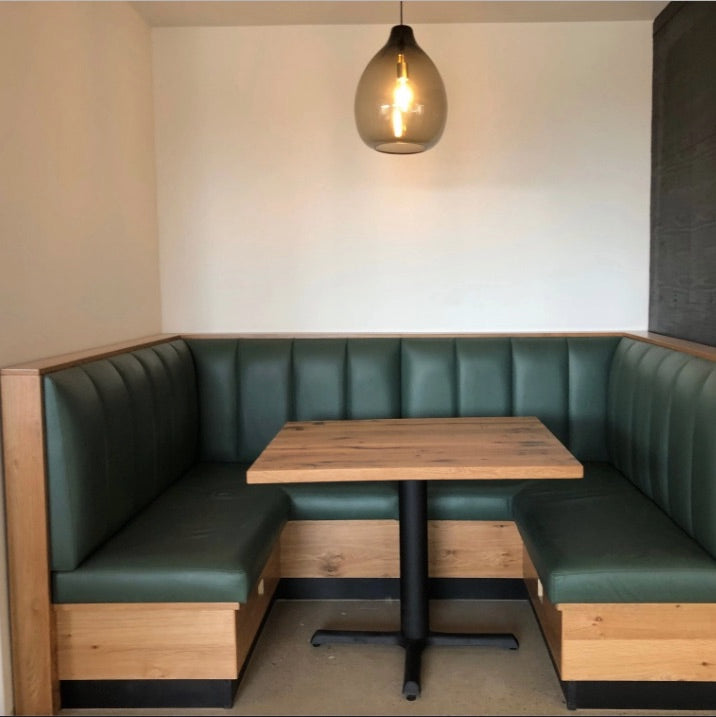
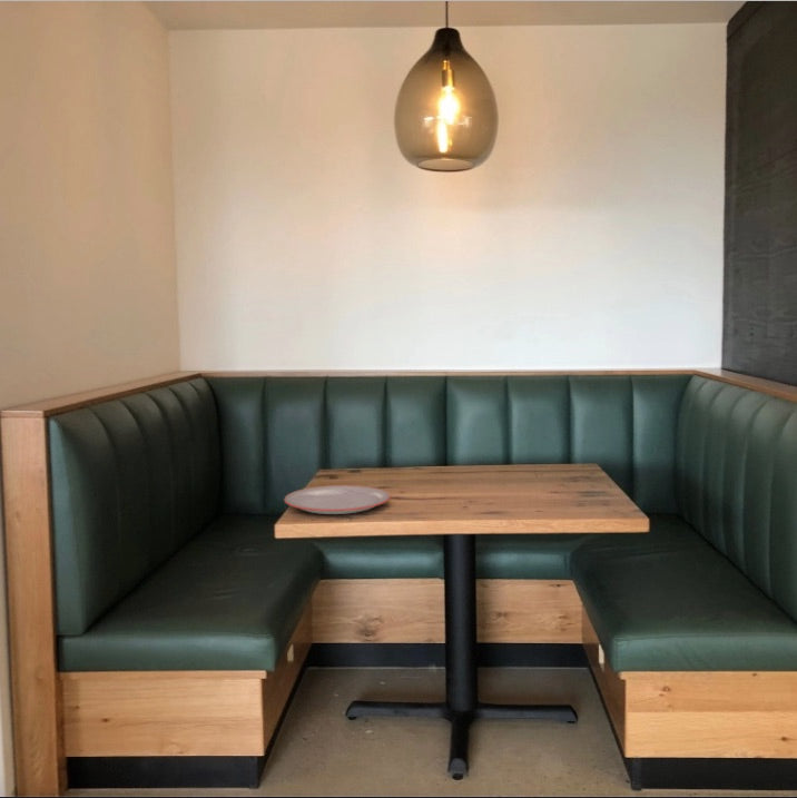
+ plate (337, 500)
